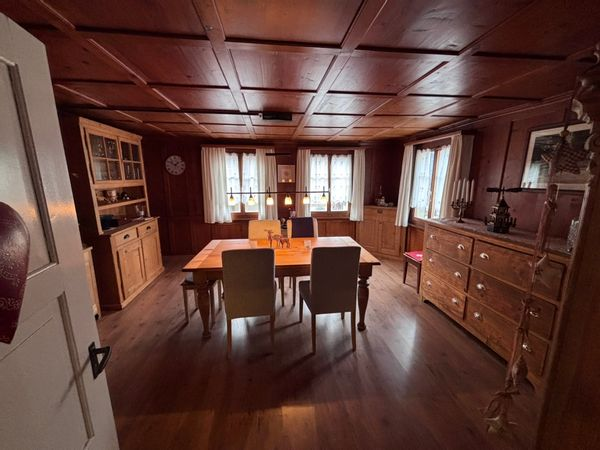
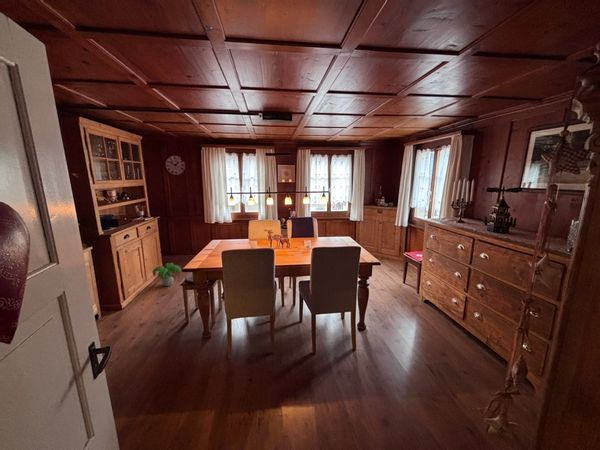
+ decorative plant (167, 275)
